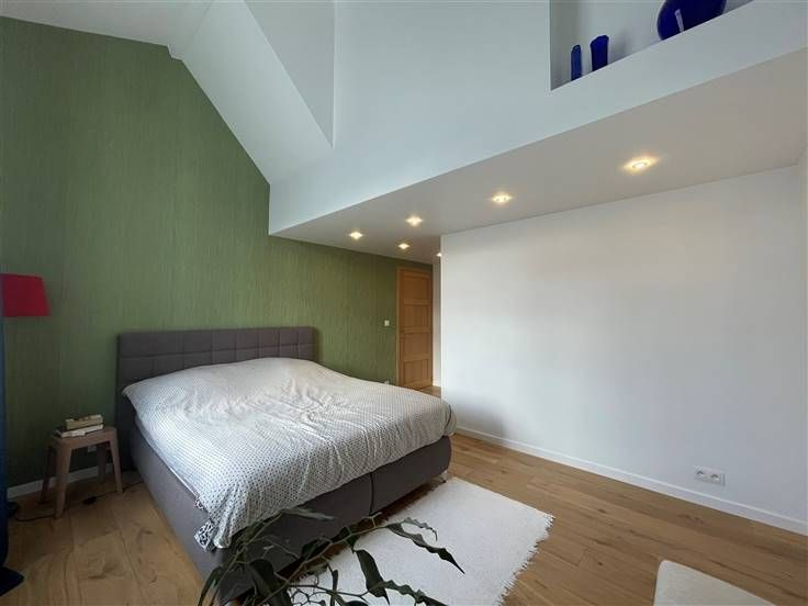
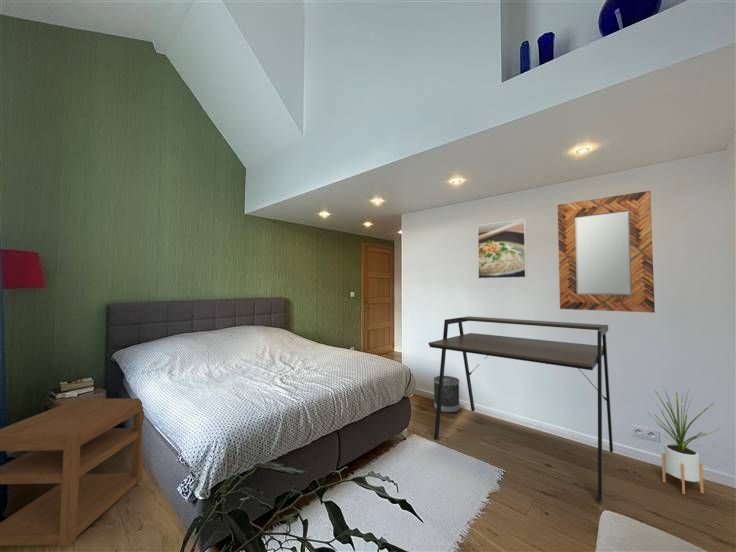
+ wastebasket (446, 393)
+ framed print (500, 250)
+ home mirror (602, 254)
+ nightstand (73, 461)
+ house plant (681, 437)
+ desk (523, 360)
